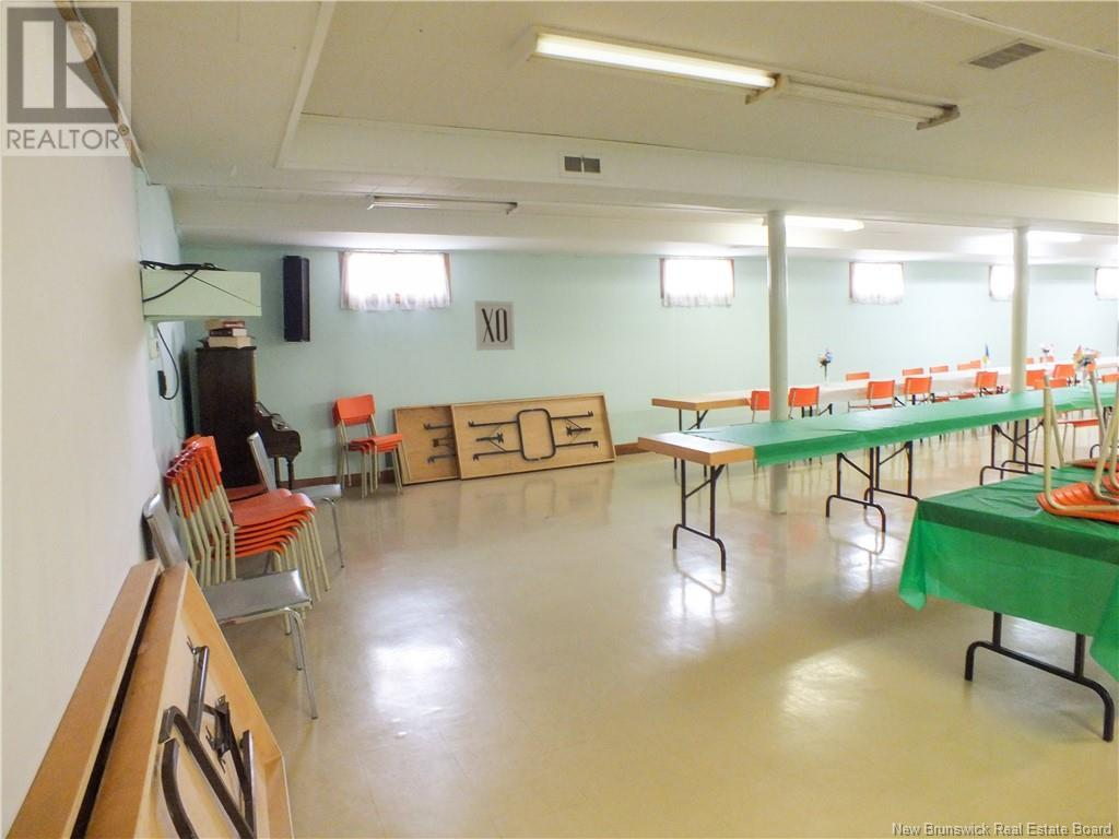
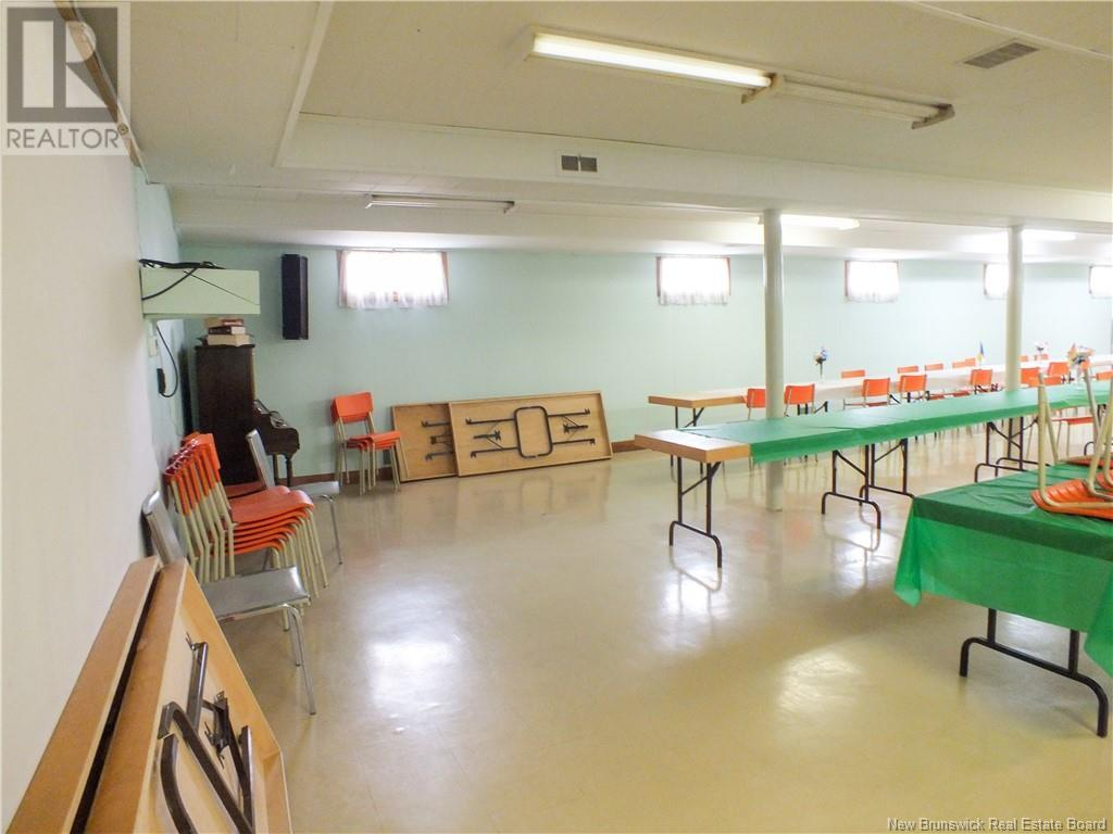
- wall art (494, 326)
